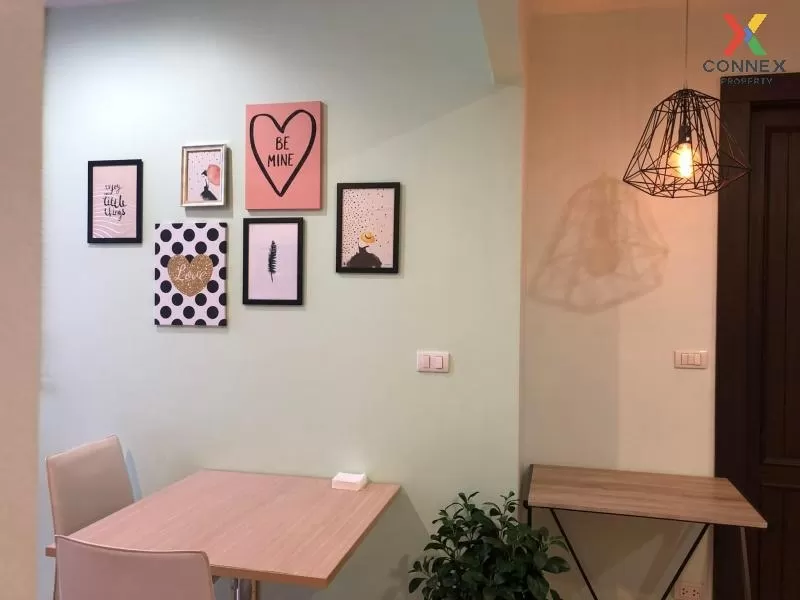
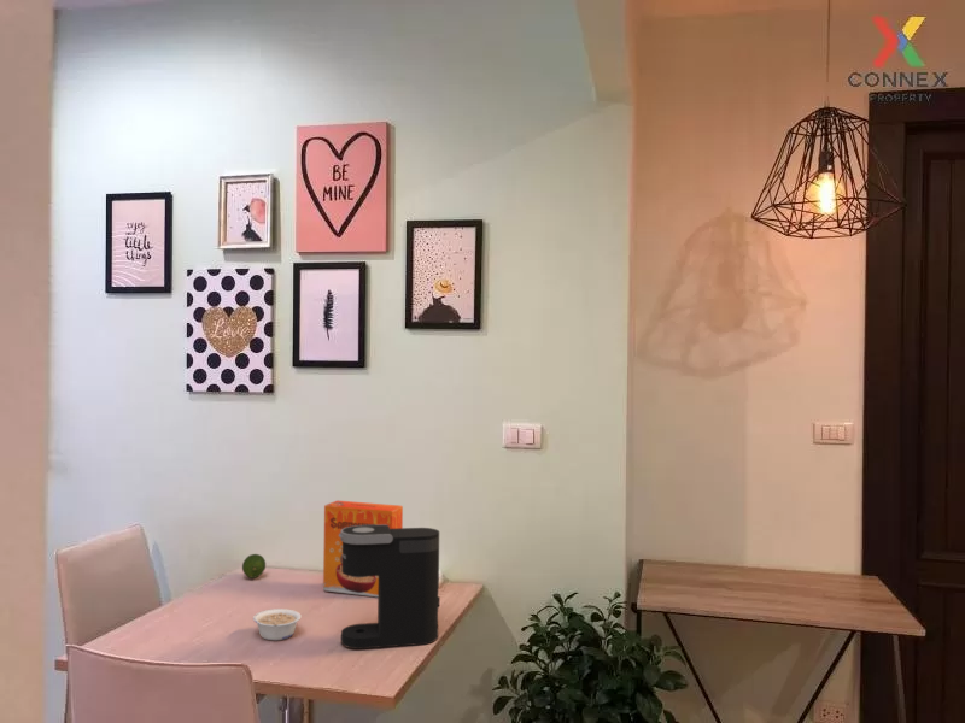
+ fruit (253, 565)
+ cereal box (341, 547)
+ coffee maker (390, 583)
+ legume (277, 624)
